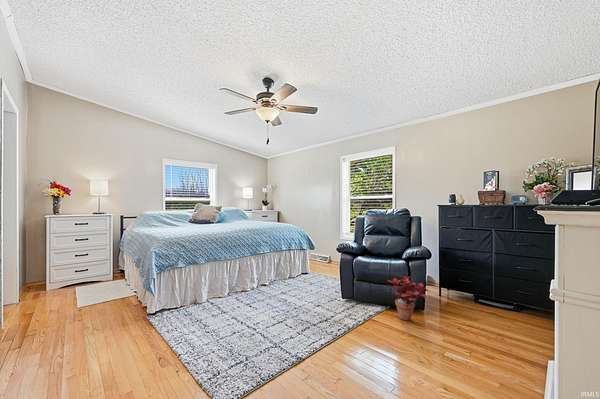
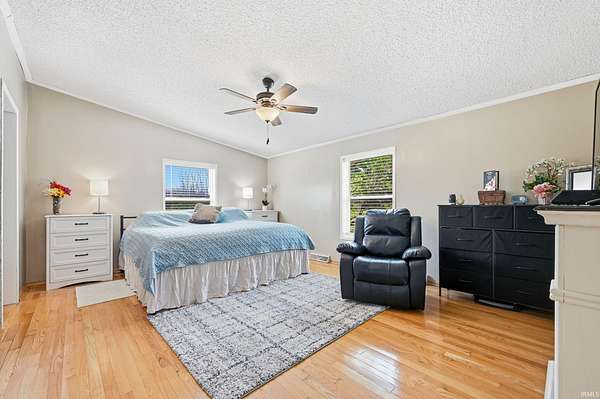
- potted plant (407, 298)
